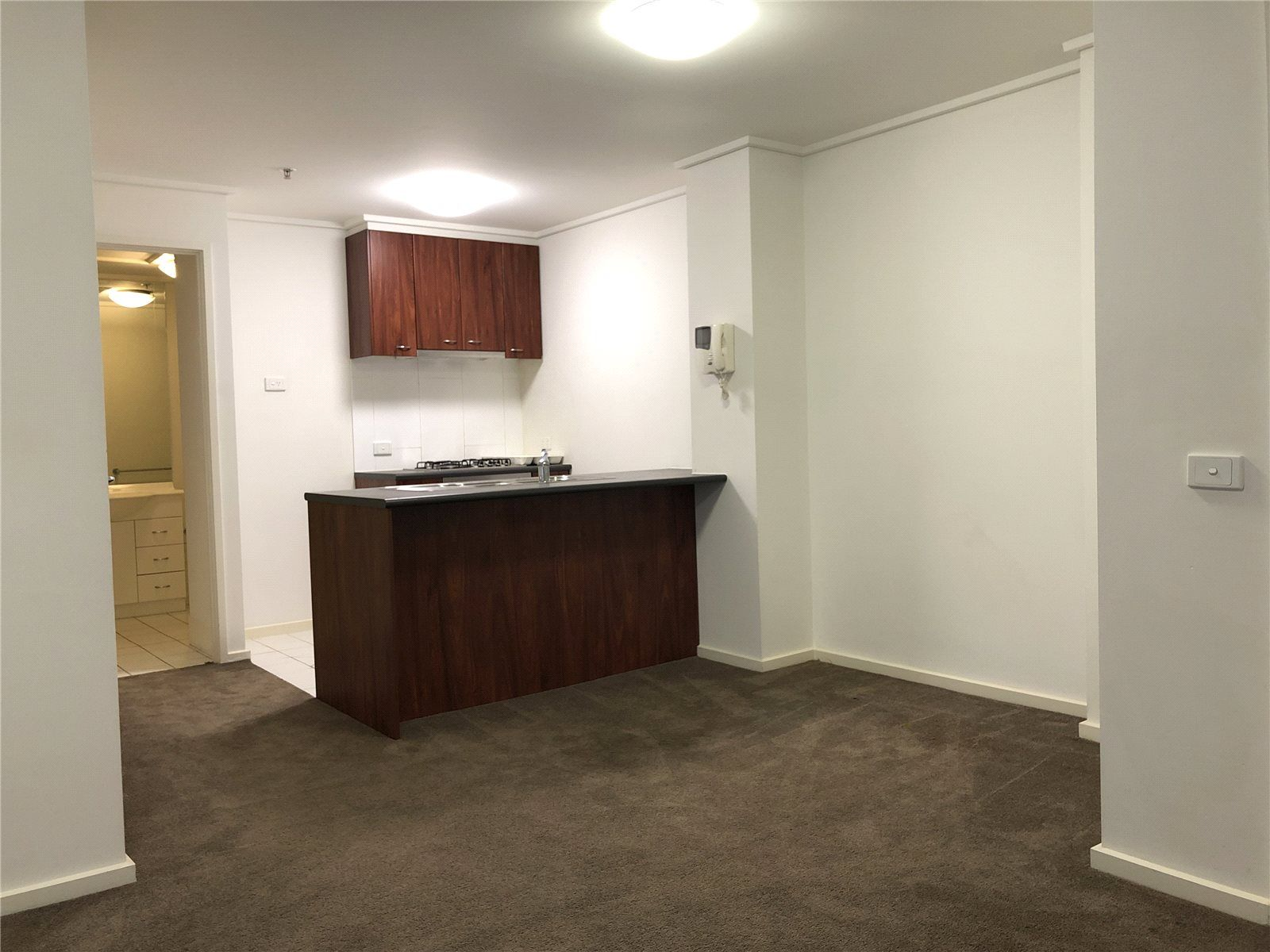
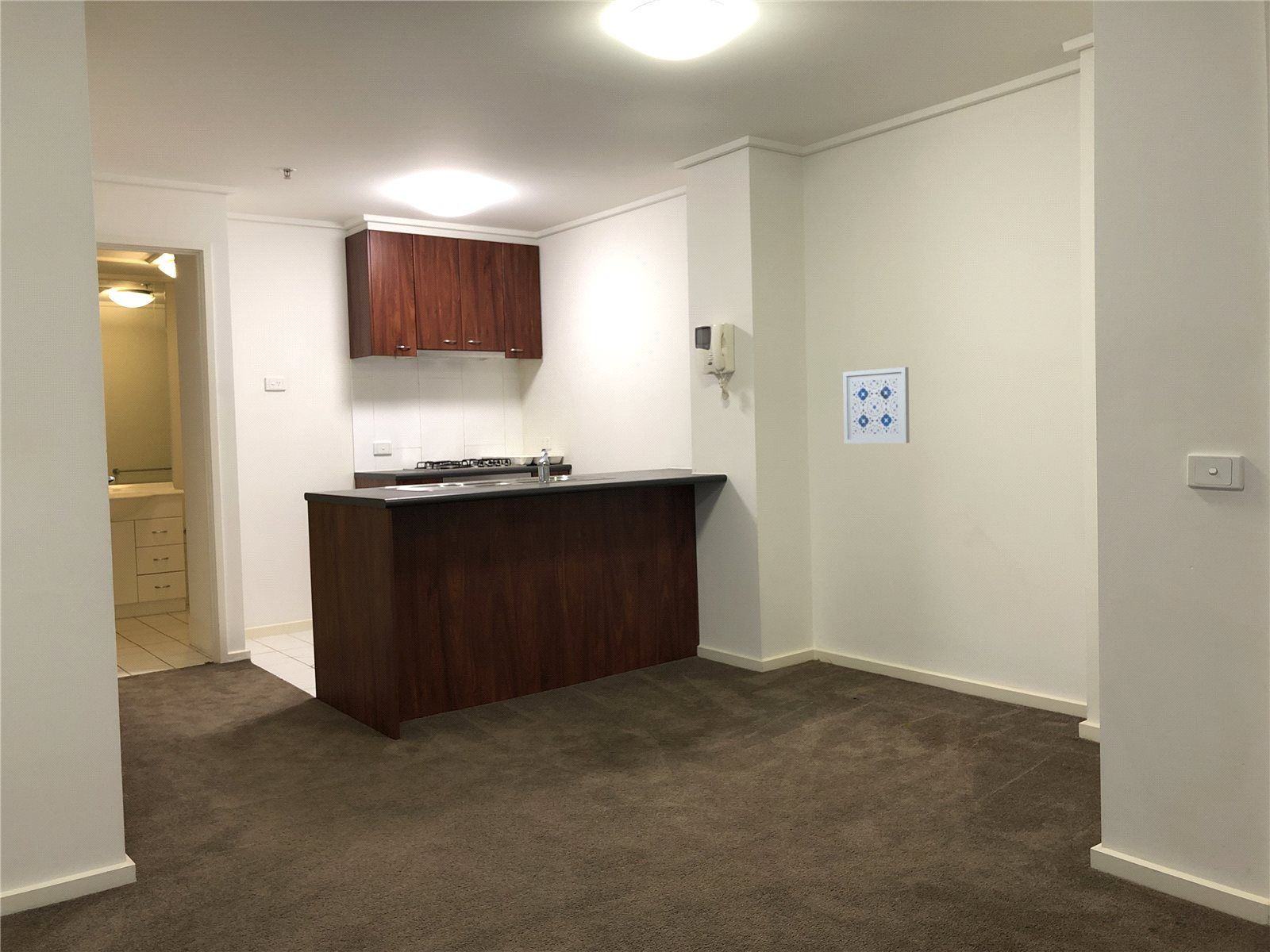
+ wall art (875, 406)
